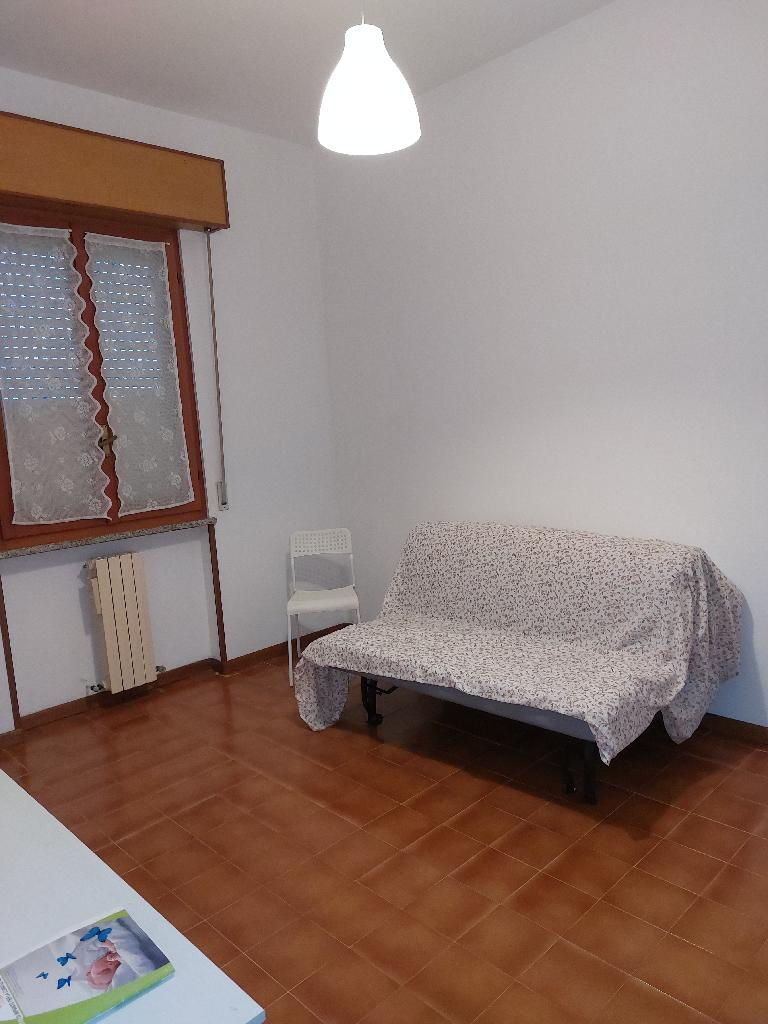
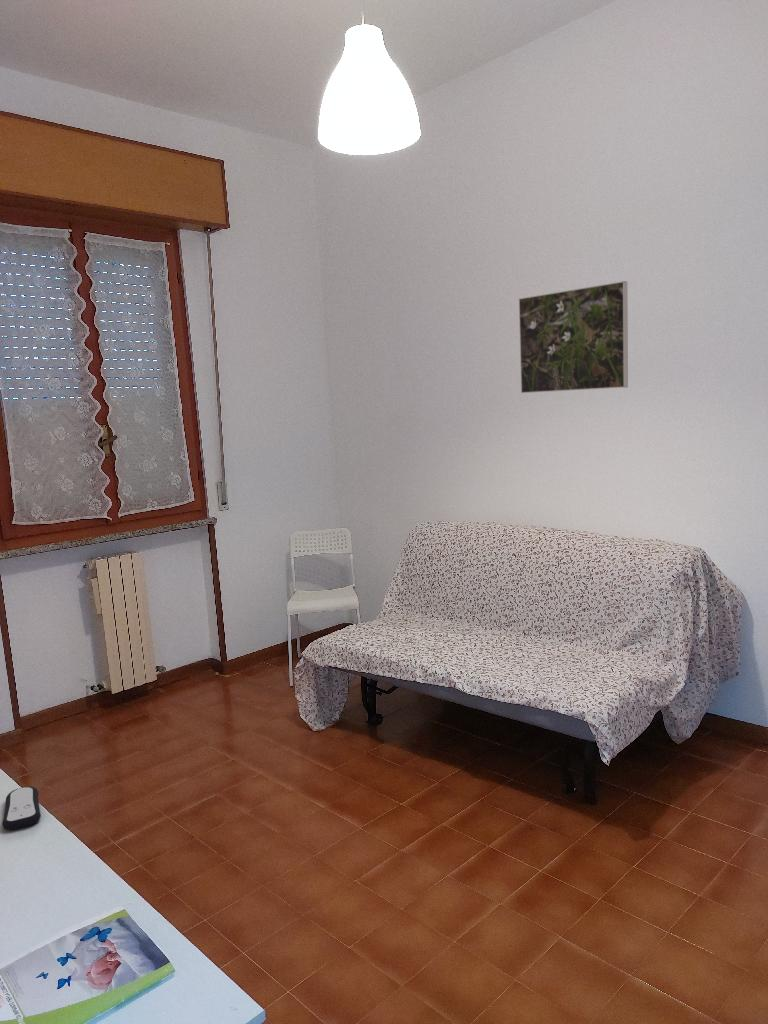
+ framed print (570, 340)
+ remote control (21, 806)
